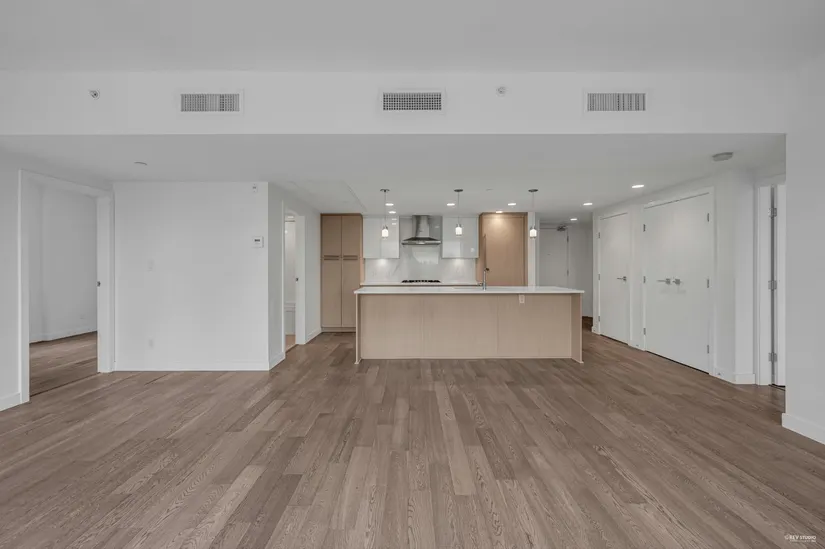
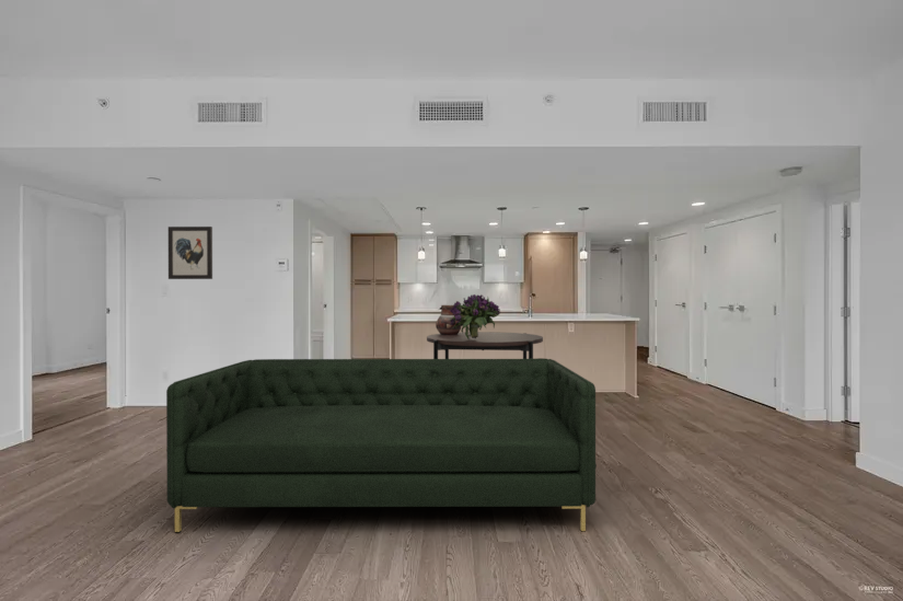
+ bouquet (474, 316)
+ ceramic pot (448, 319)
+ wall art (189, 253)
+ dining table (484, 349)
+ sofa (392, 431)
